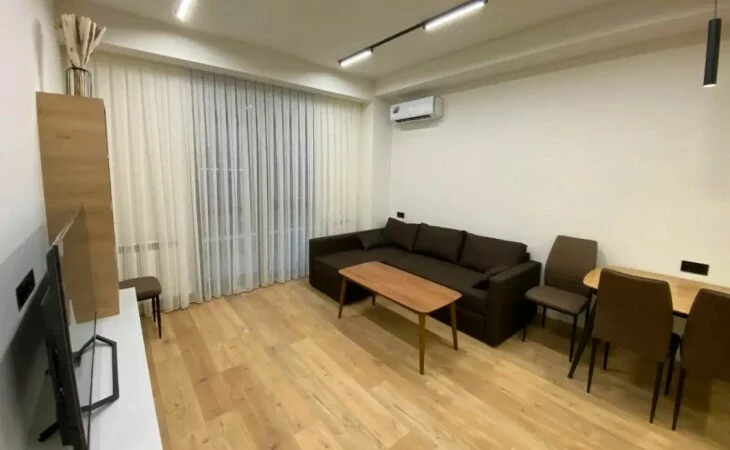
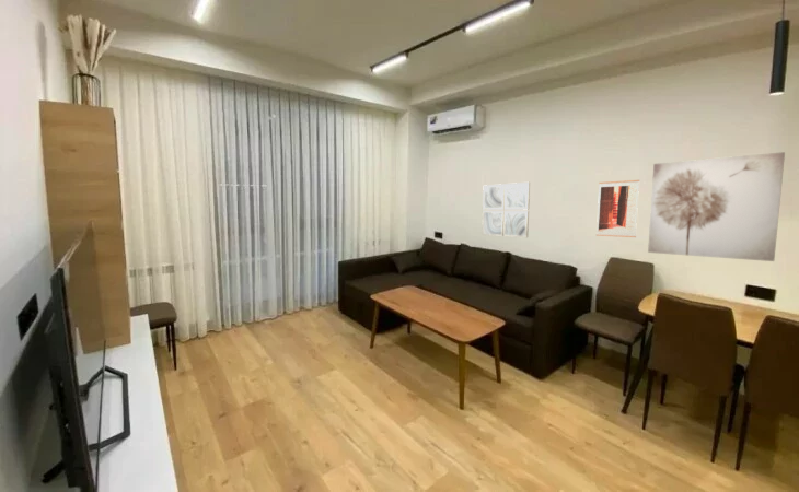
+ wall art (708, 208)
+ wall art (616, 209)
+ wall art (503, 209)
